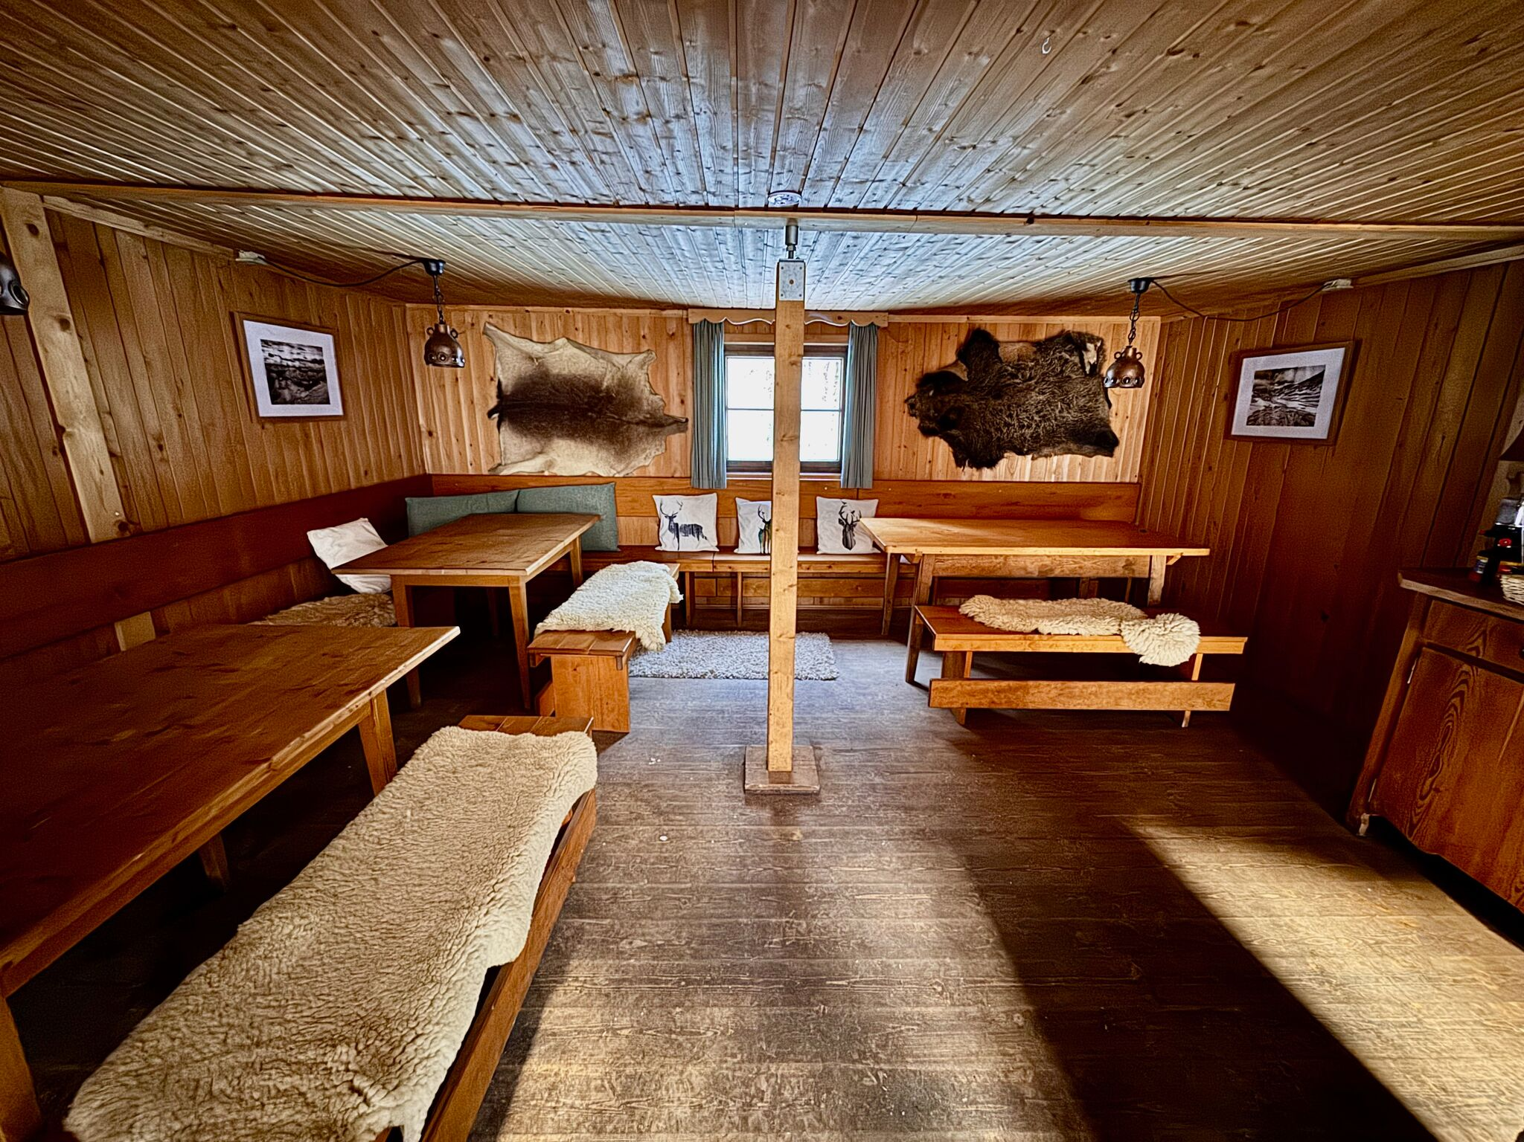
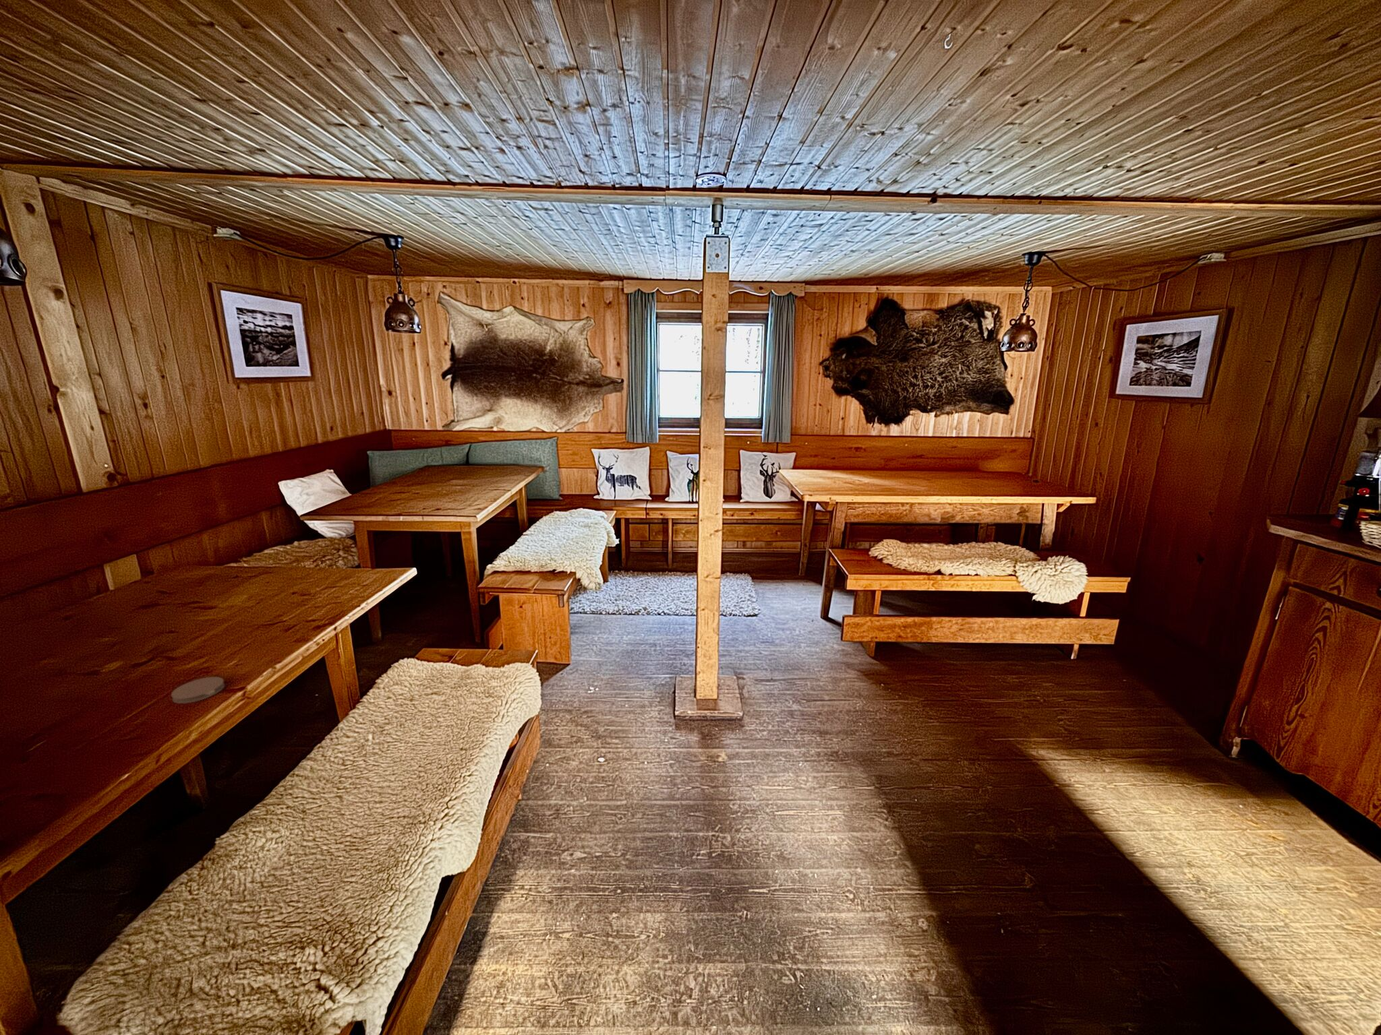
+ coaster (198, 689)
